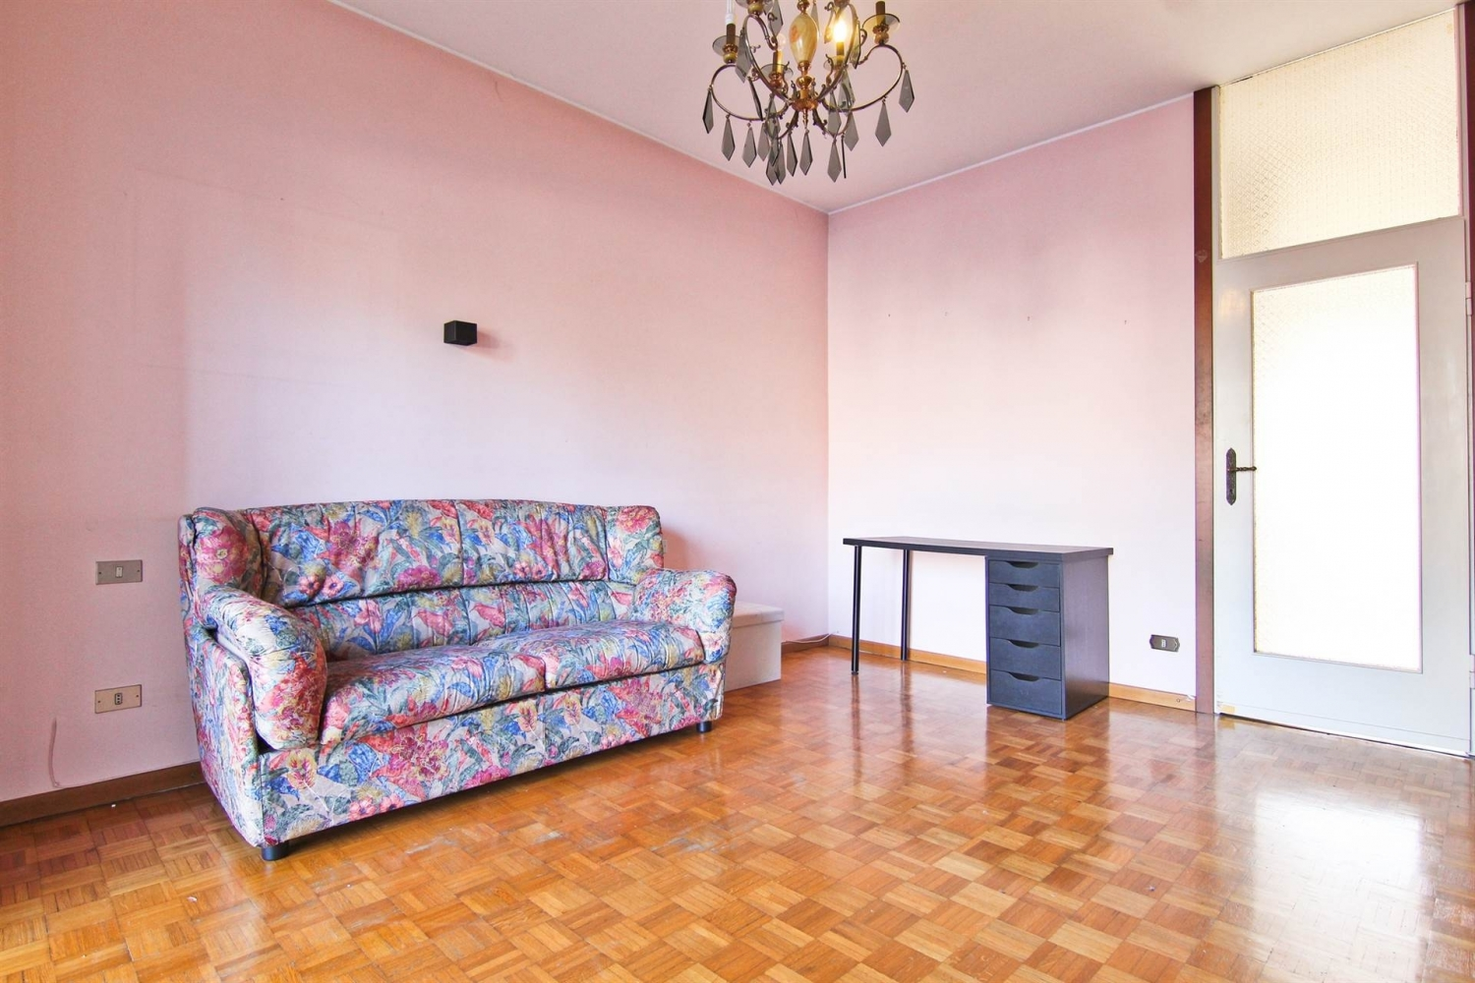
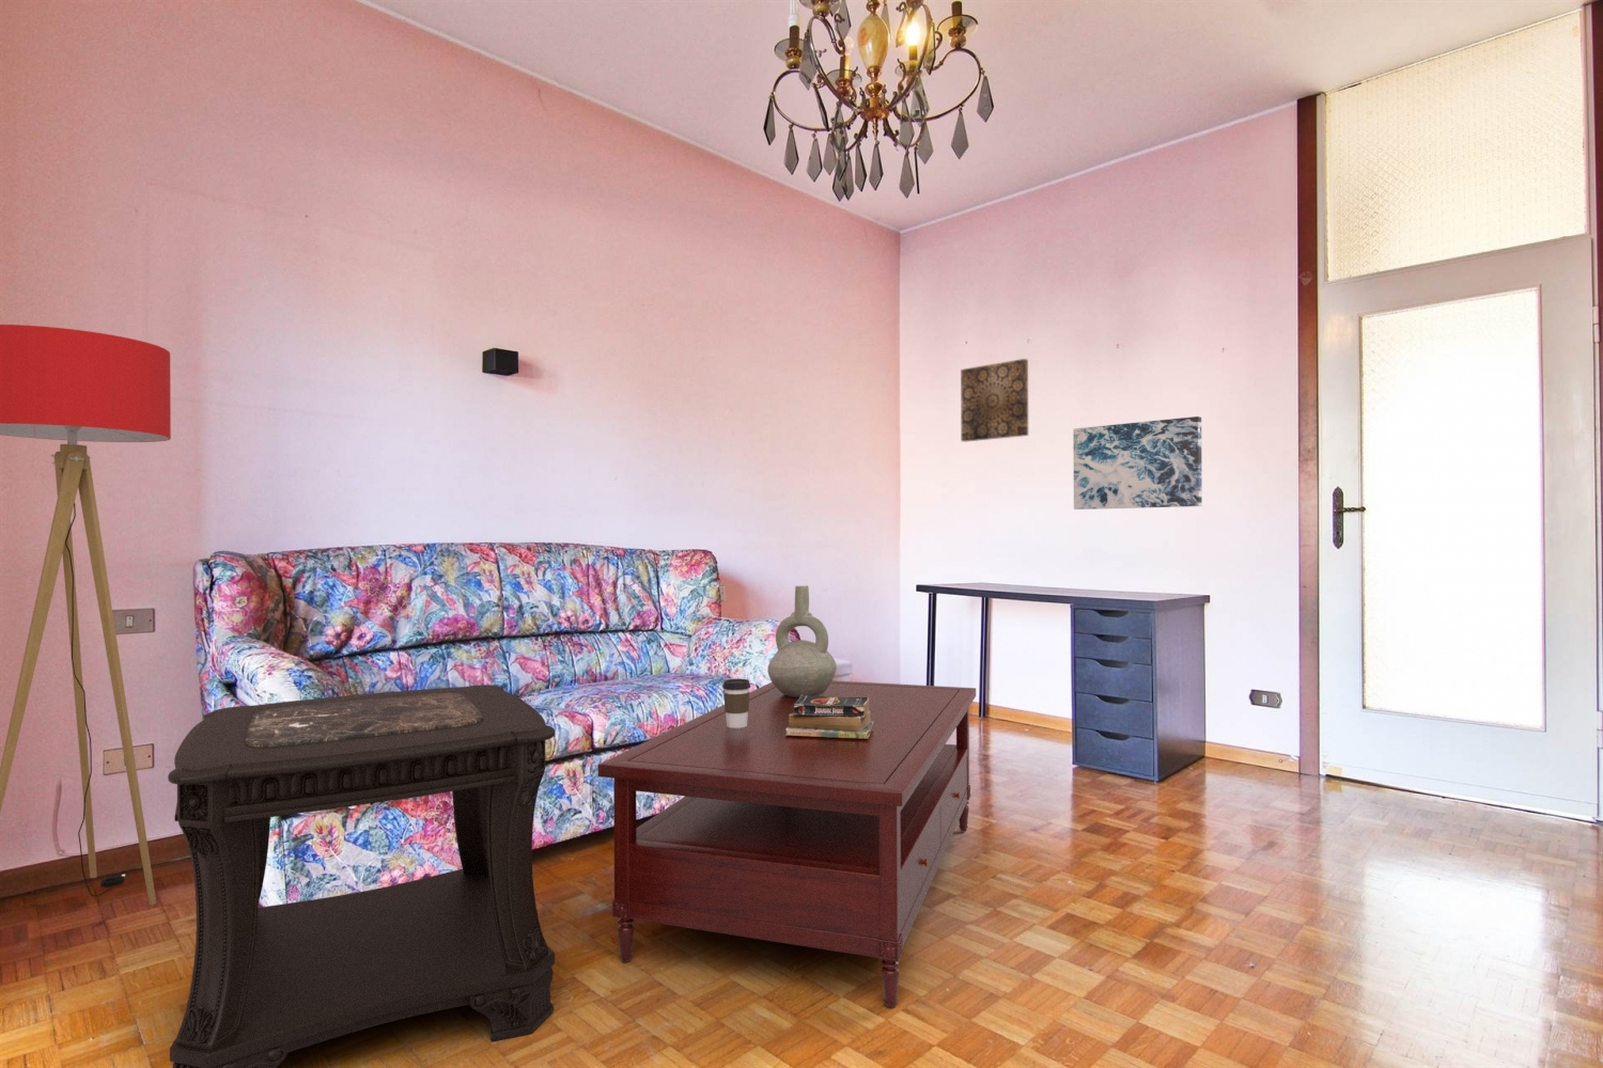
+ wall art (992, 402)
+ coffee cup (736, 702)
+ floor lamp (73, 625)
+ decorative vase (802, 640)
+ coffee table (824, 801)
+ side table (379, 888)
+ wall art (1134, 465)
+ books (829, 715)
